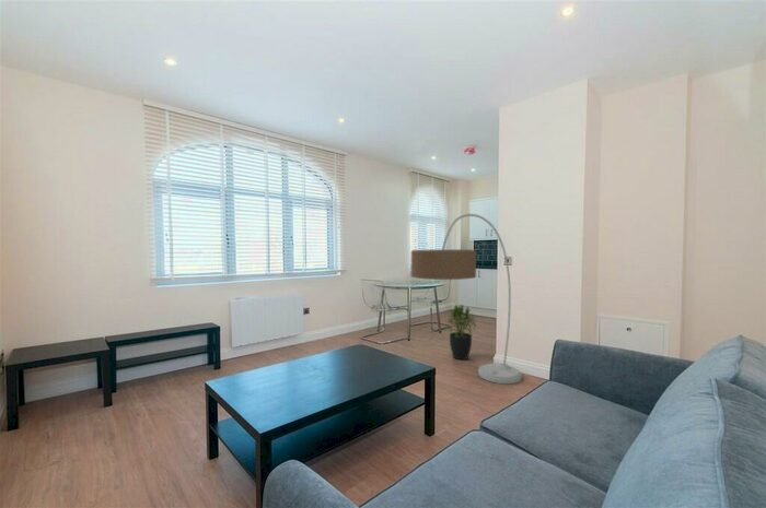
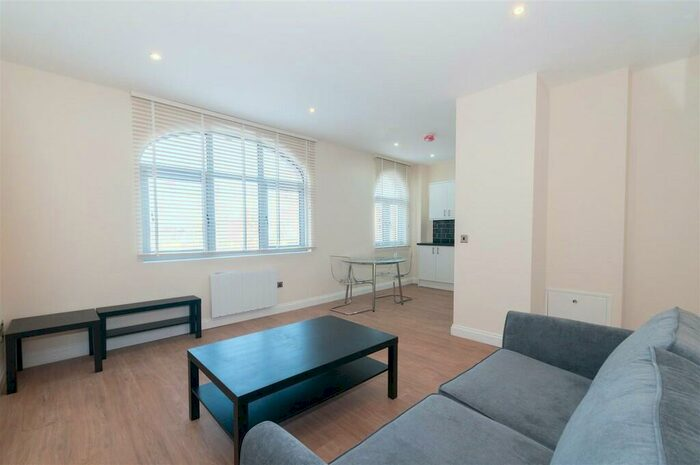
- floor lamp (473, 277)
- potted plant (461, 330)
